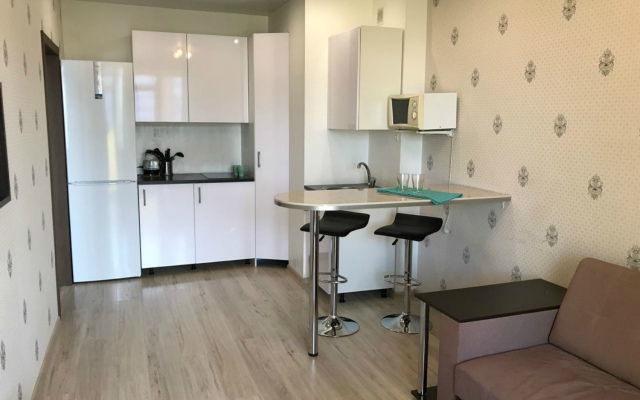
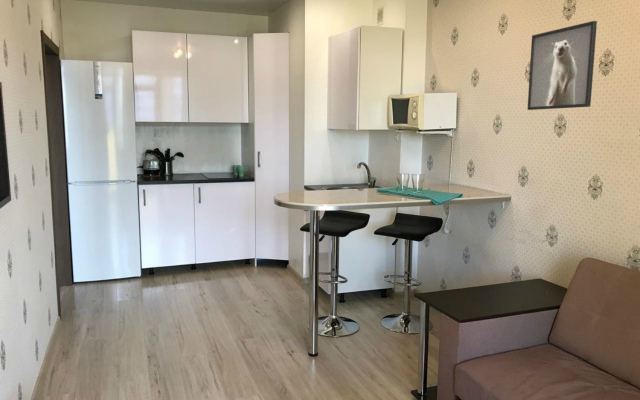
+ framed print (559, 68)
